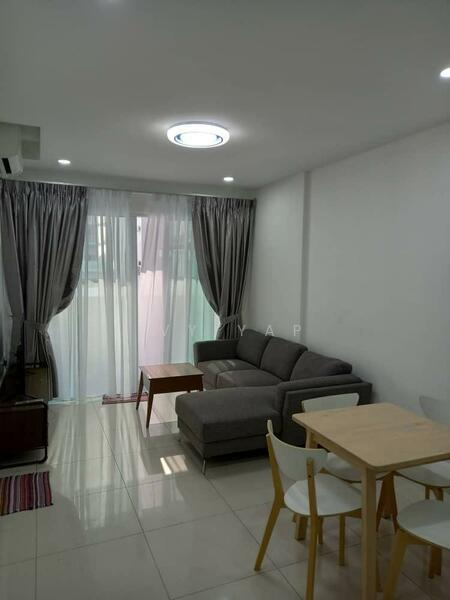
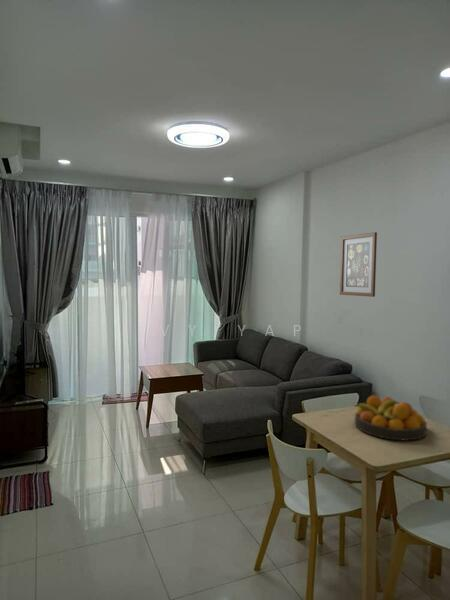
+ wall art (357, 265)
+ fruit bowl (390, 413)
